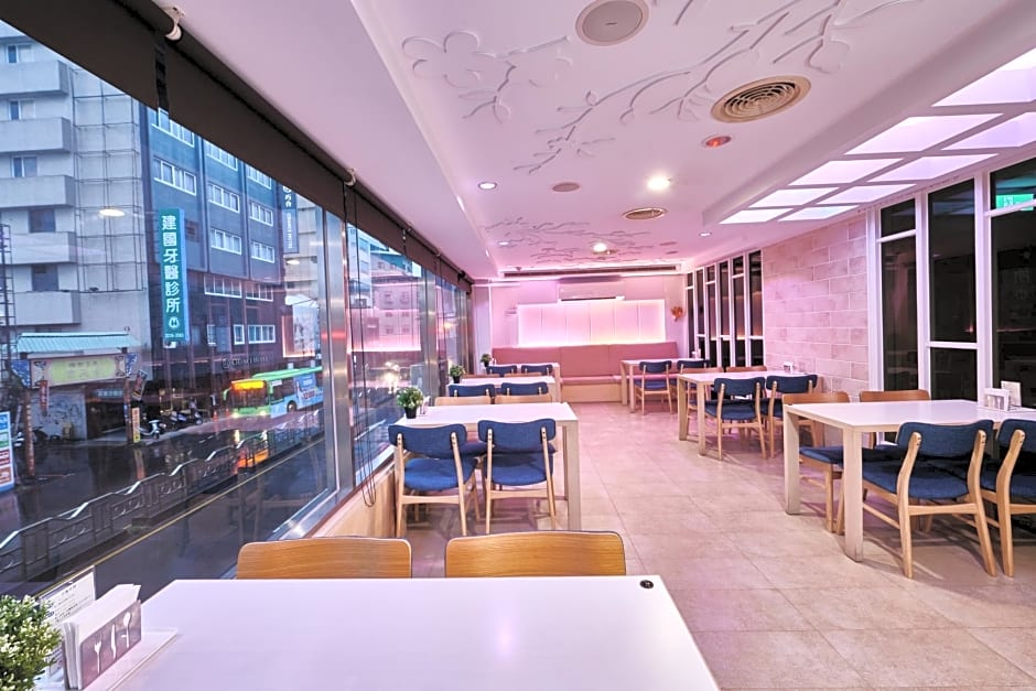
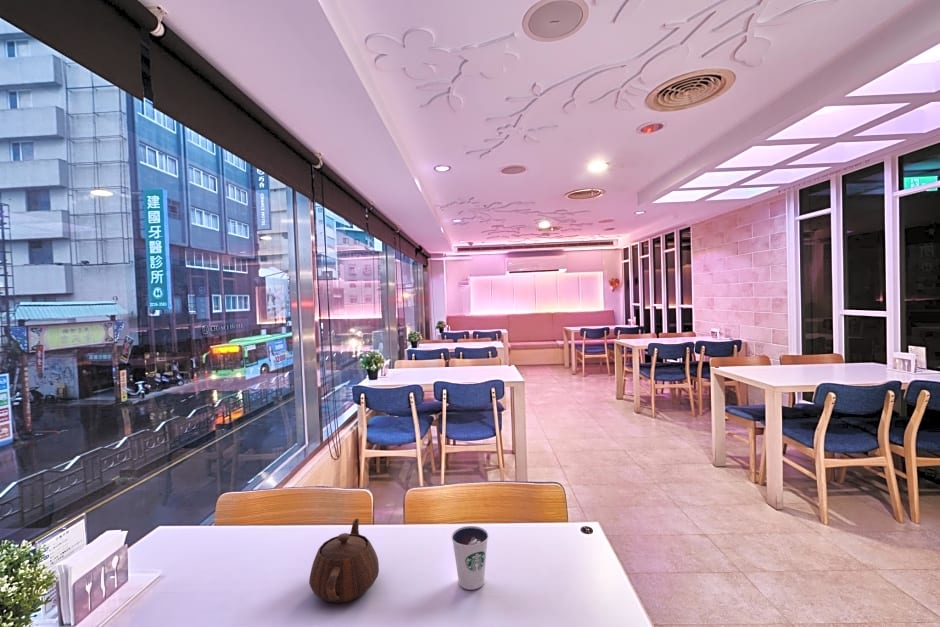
+ teapot (345, 559)
+ dixie cup (470, 558)
